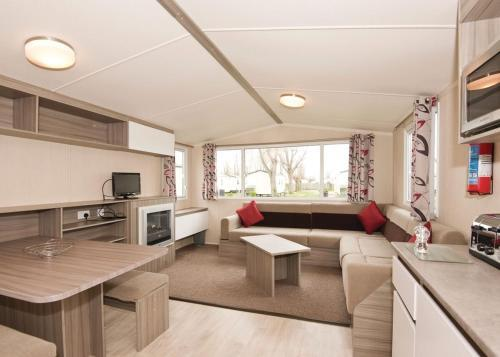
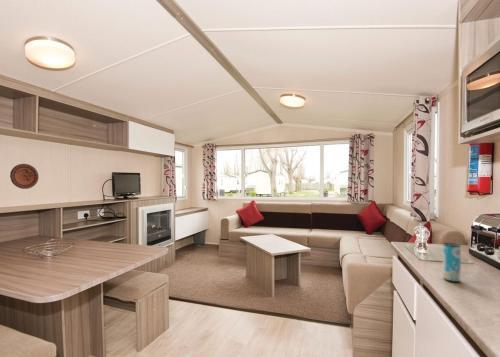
+ decorative plate (24, 176)
+ beverage can (451, 262)
